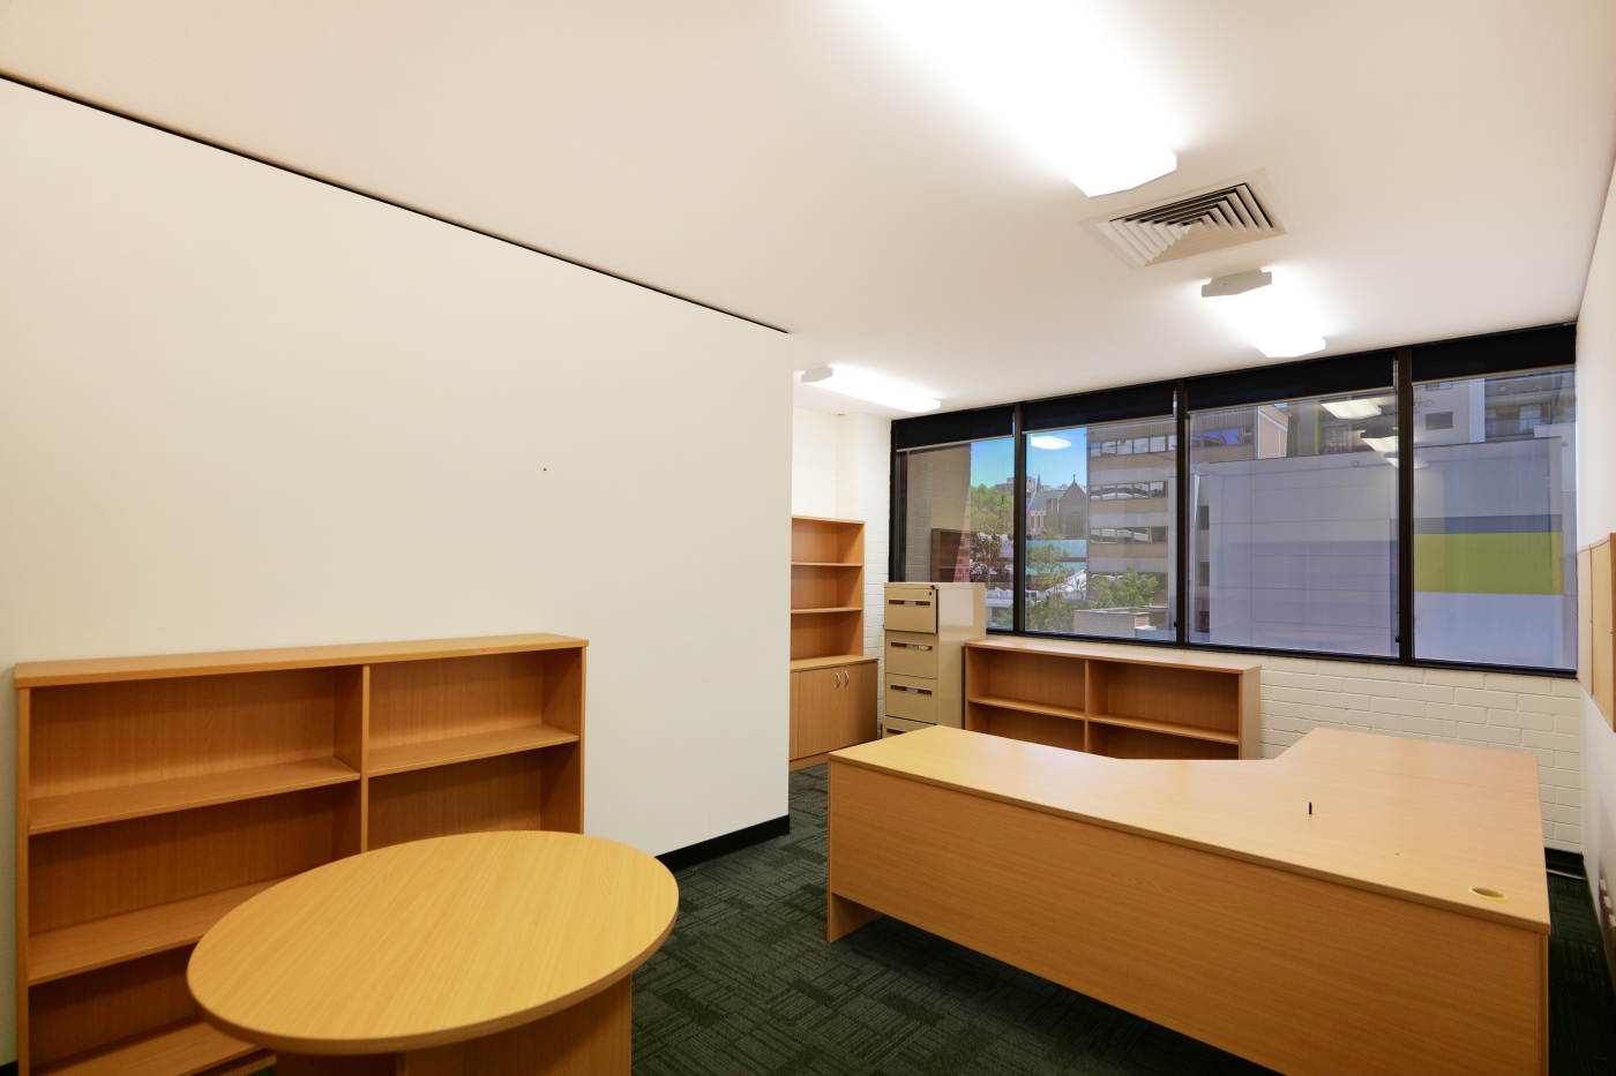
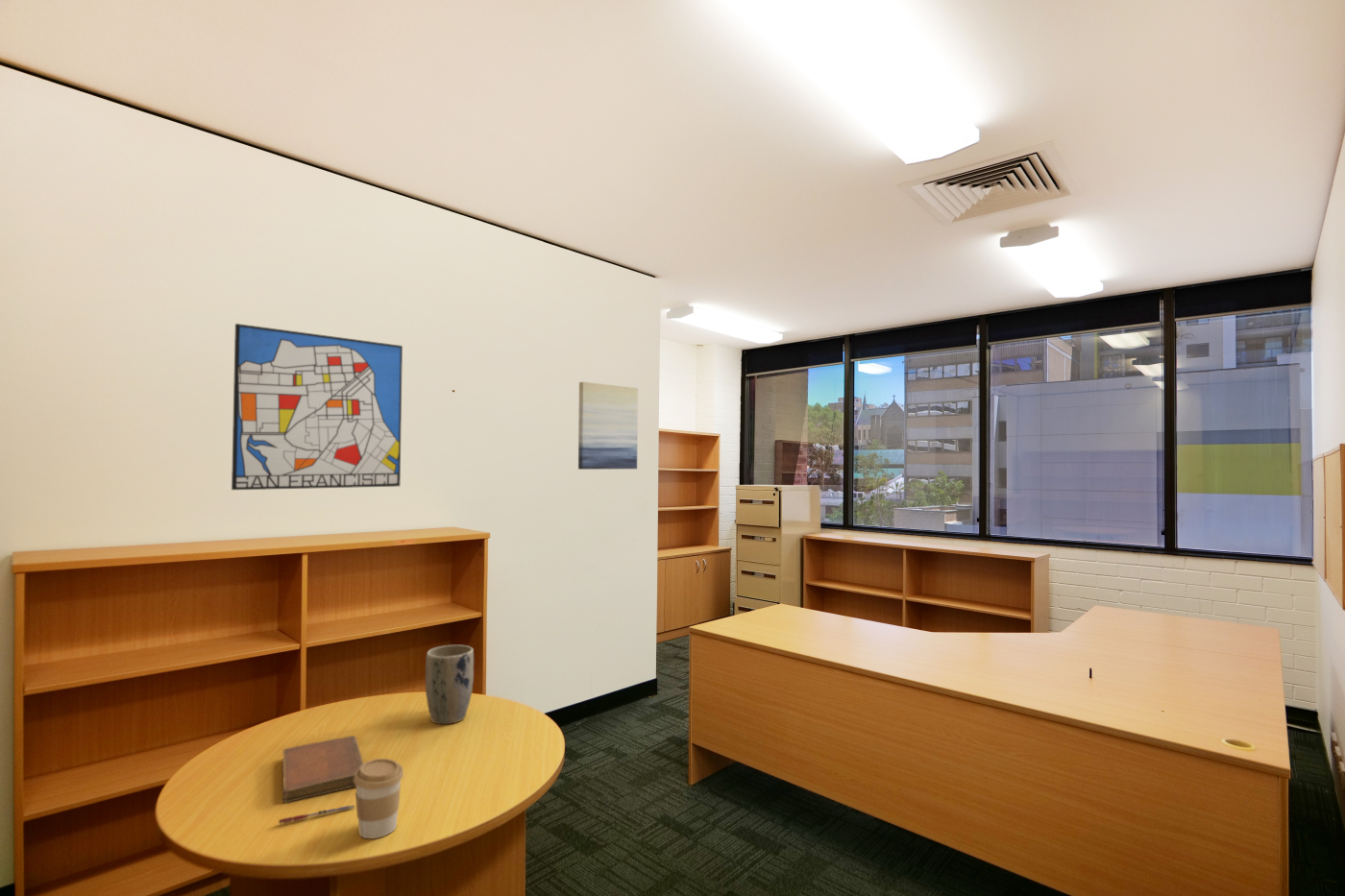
+ pen (317, 812)
+ wall art (324, 411)
+ coffee cup (379, 796)
+ plant pot (450, 684)
+ wall art (609, 426)
+ notebook (323, 765)
